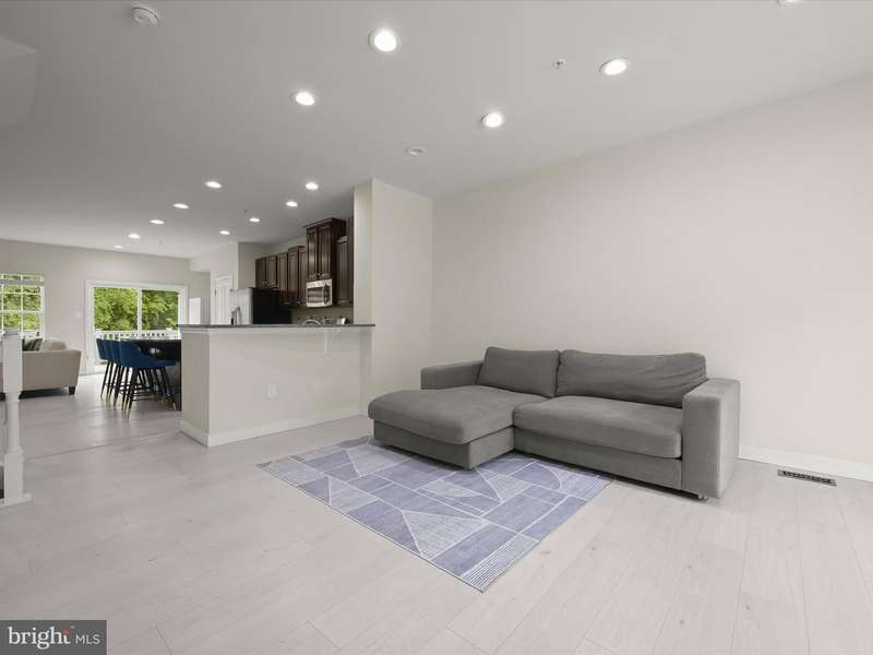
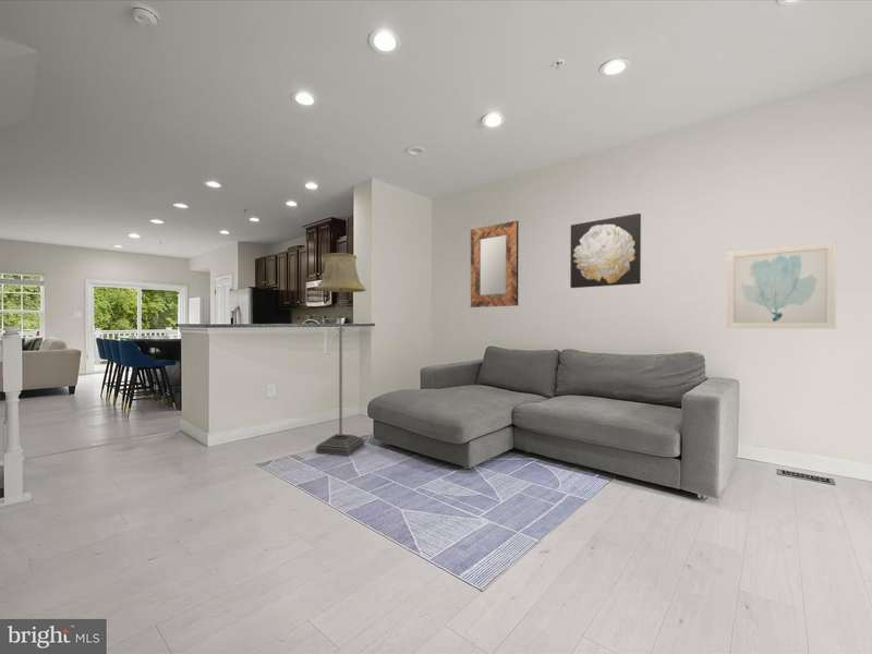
+ floor lamp (340, 352)
+ wall art (604, 253)
+ home mirror (493, 266)
+ wall art (777, 288)
